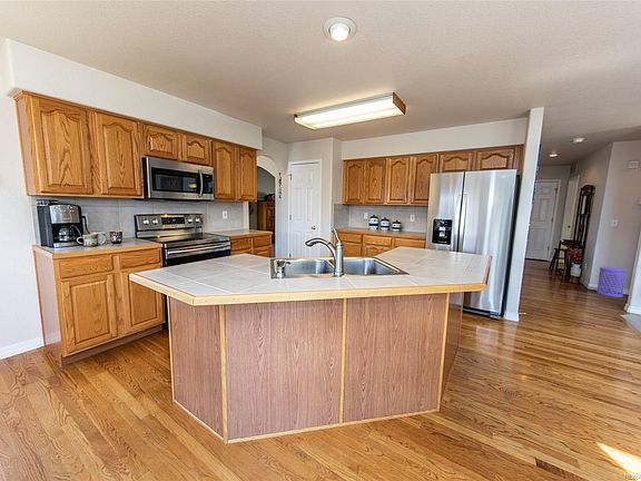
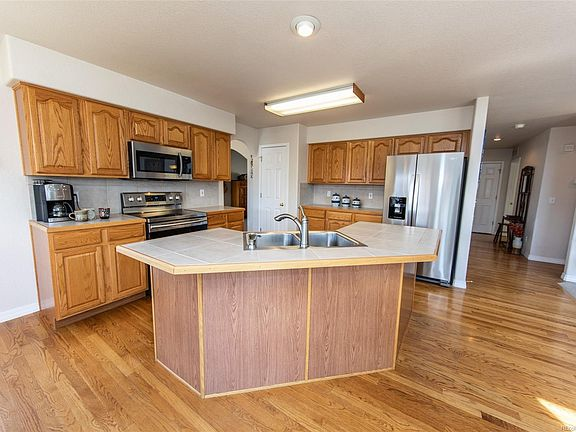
- waste bin (611, 281)
